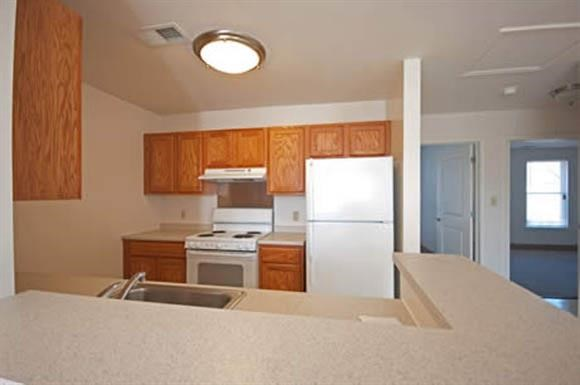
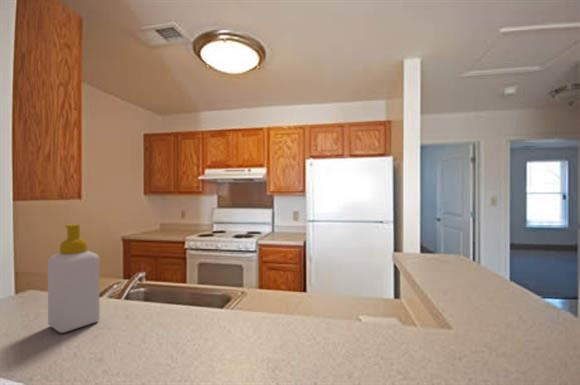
+ soap bottle (74, 274)
